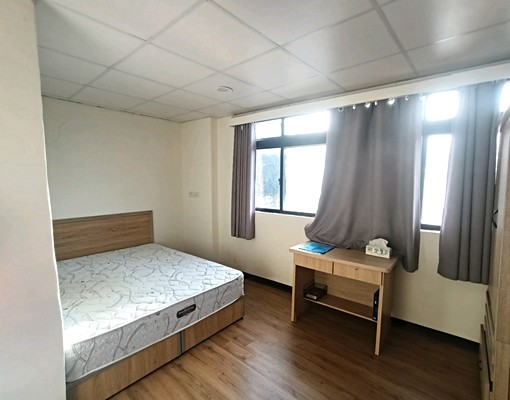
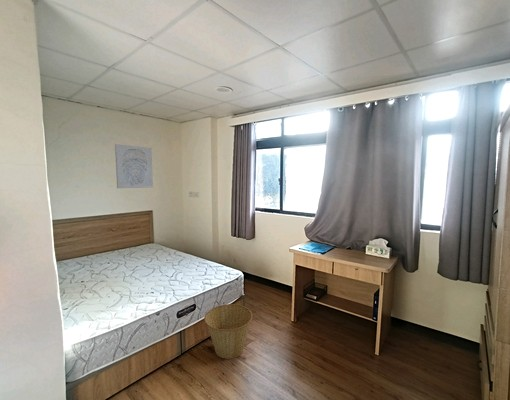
+ wall art (135, 167)
+ basket (228, 332)
